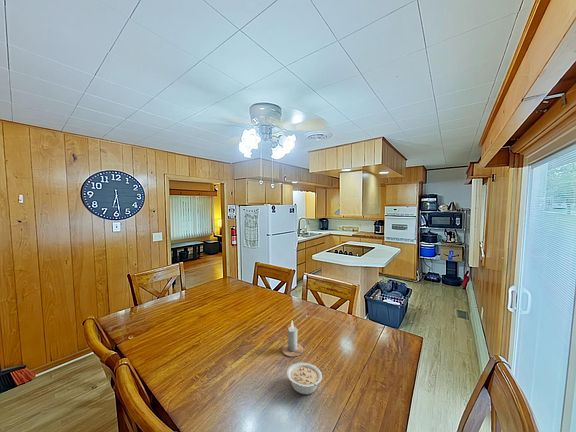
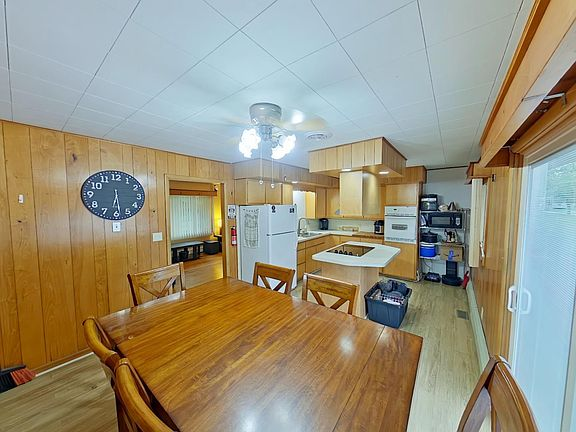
- candle (292, 334)
- legume (305, 378)
